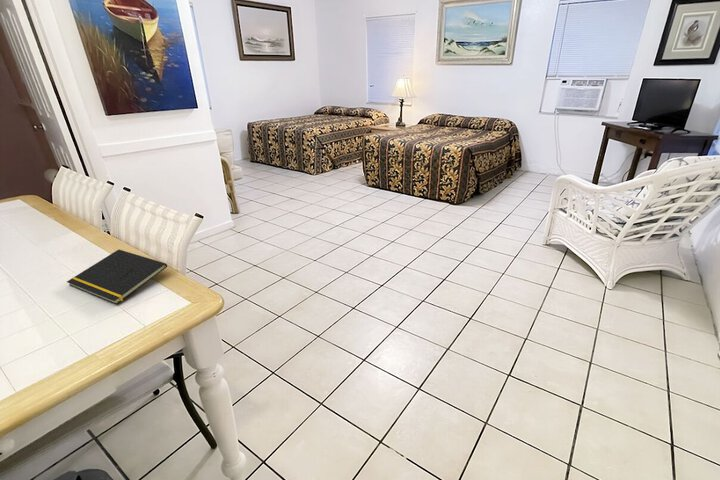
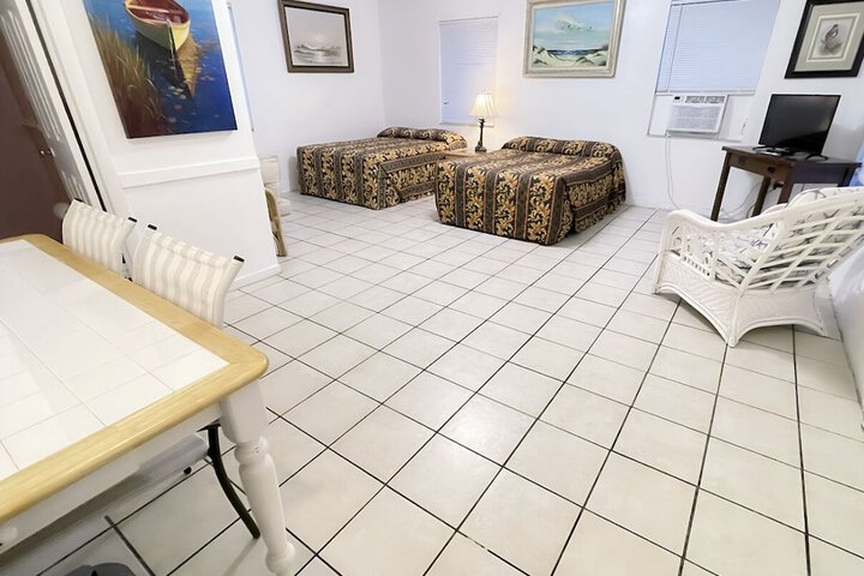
- notepad (117, 274)
